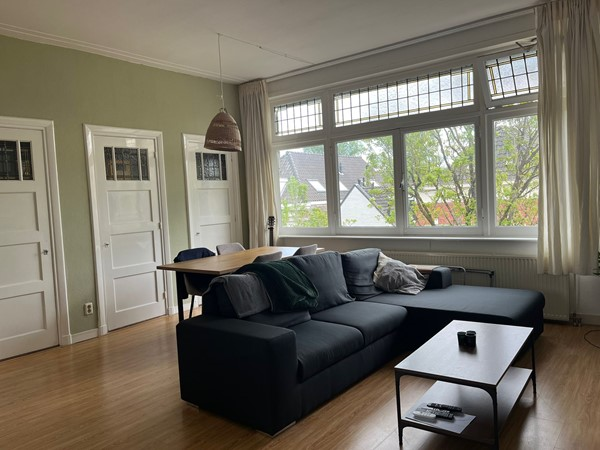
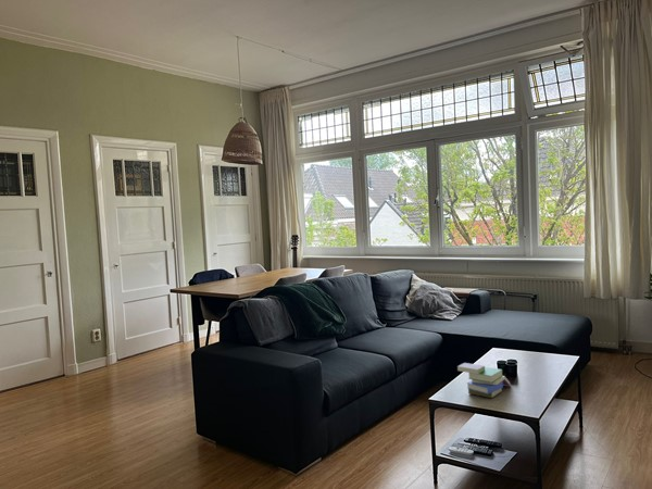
+ book (484, 377)
